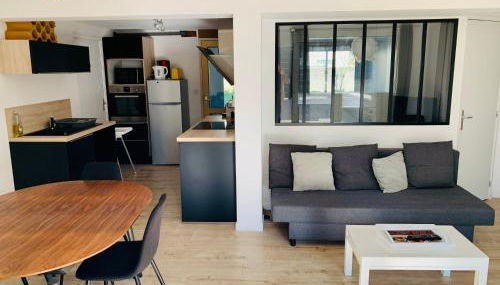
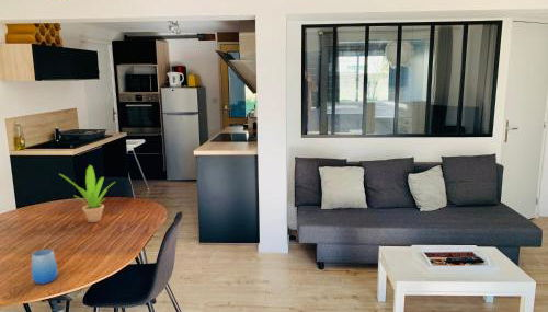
+ potted plant (93, 195)
+ cup (44, 266)
